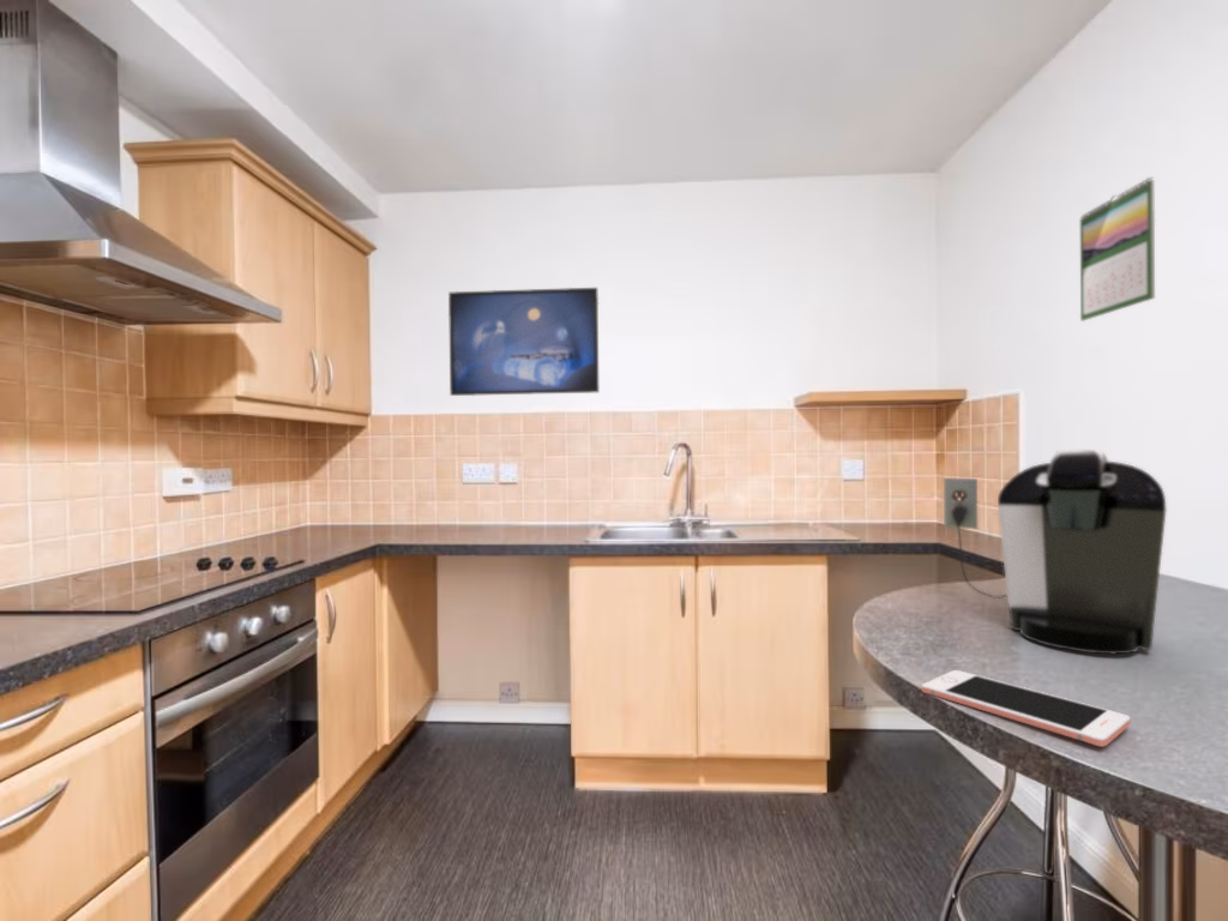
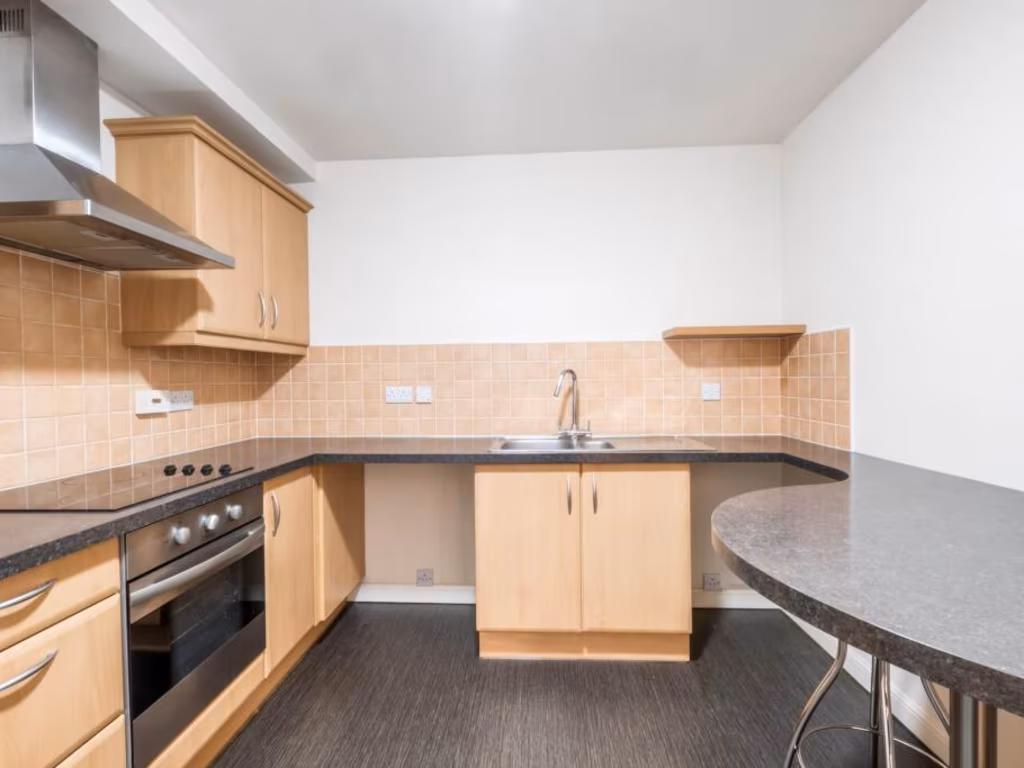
- coffee maker (1034, 538)
- calendar (1114, 252)
- cell phone (1018, 703)
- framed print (523, 342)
